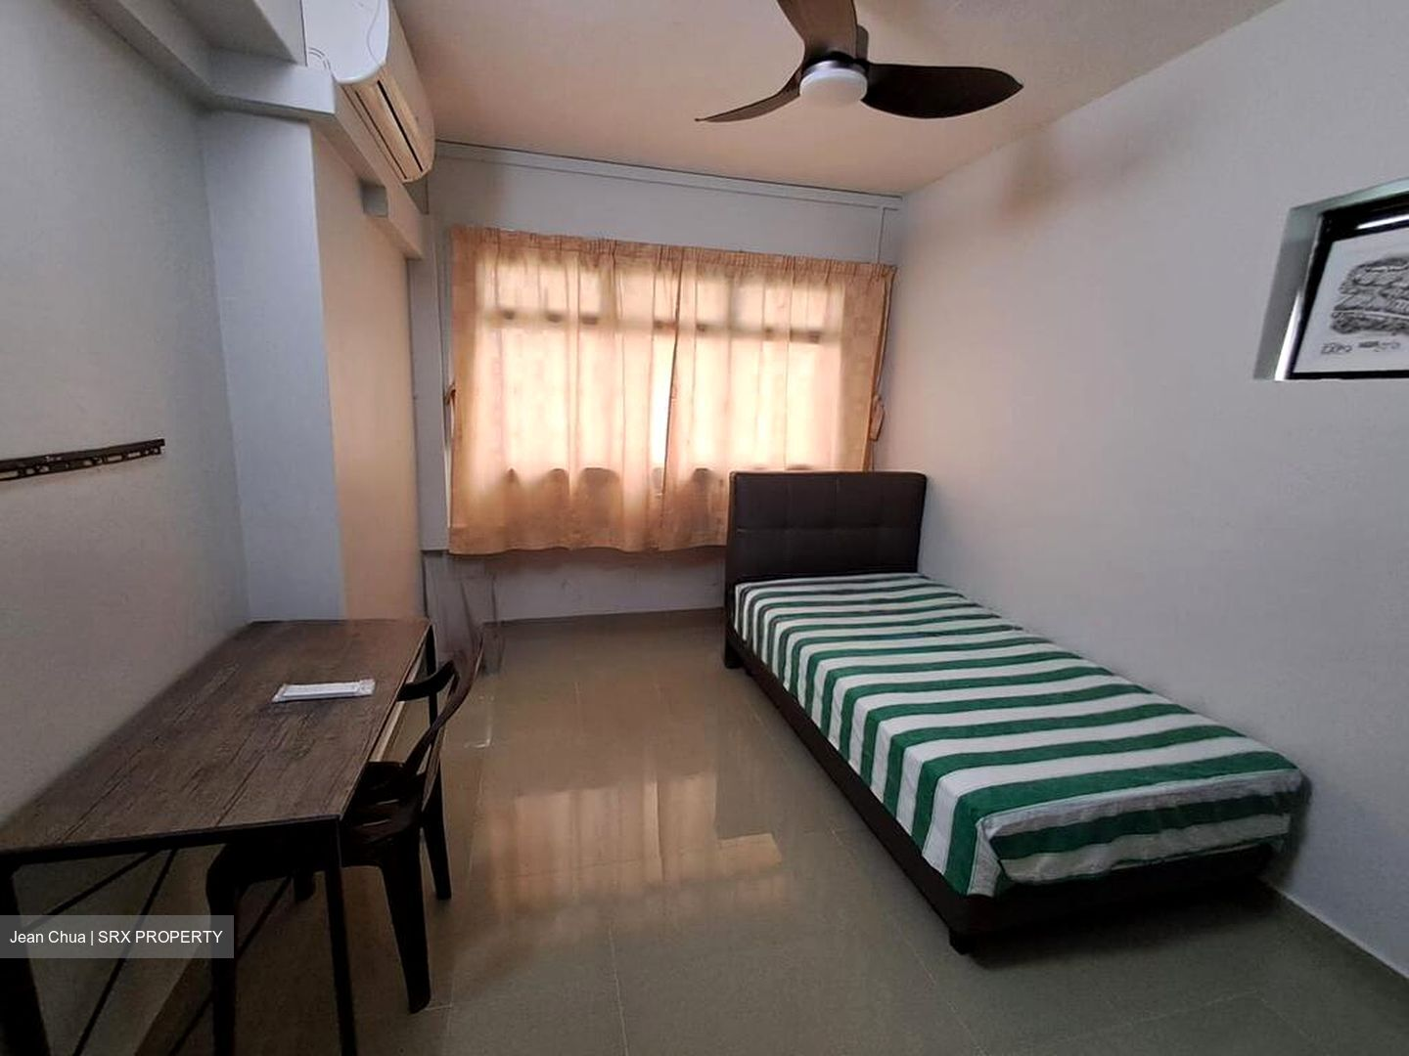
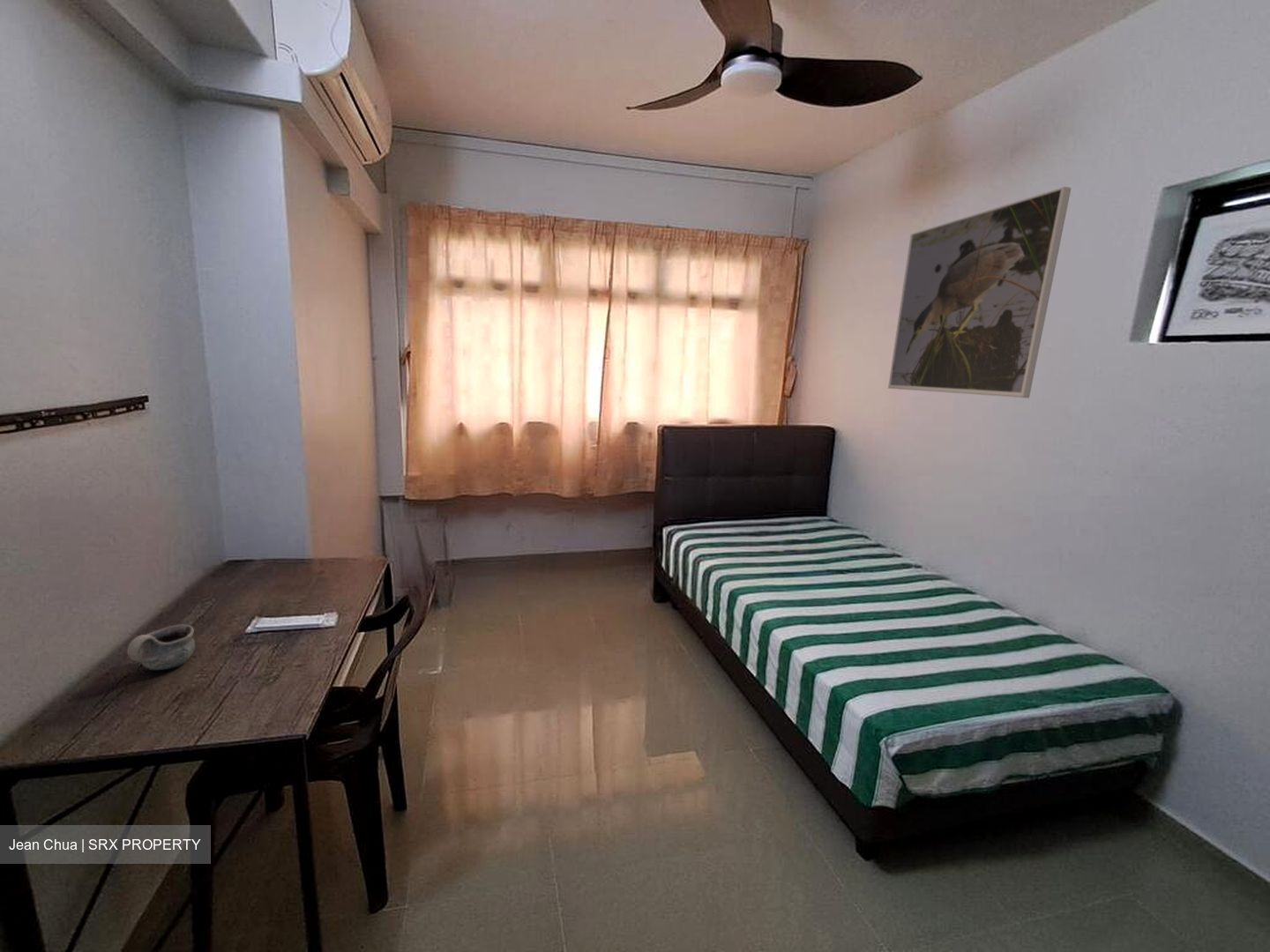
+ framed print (962, 306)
+ mug (161, 648)
